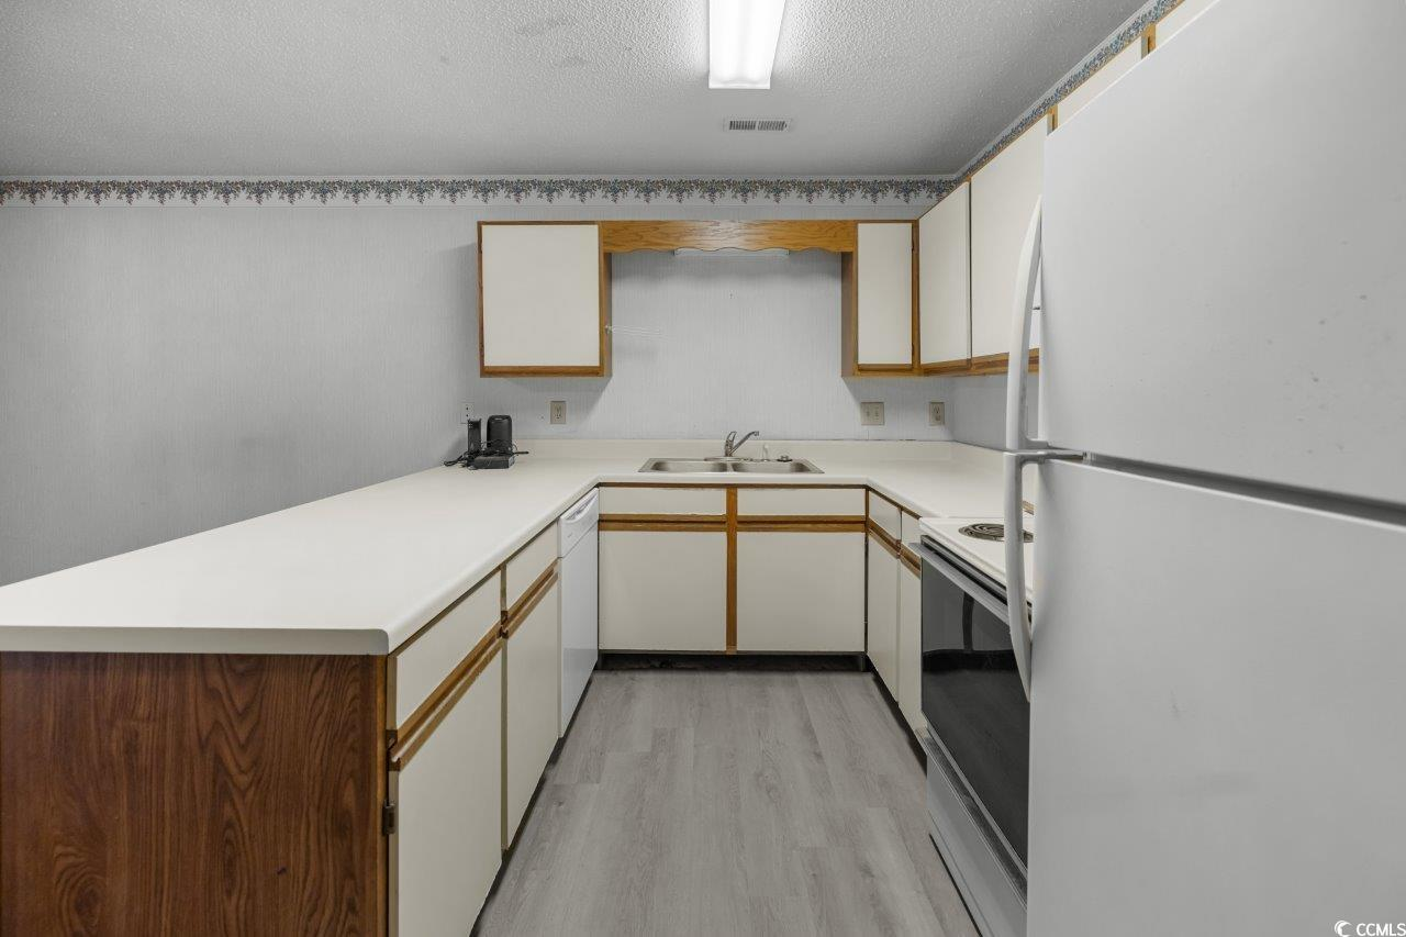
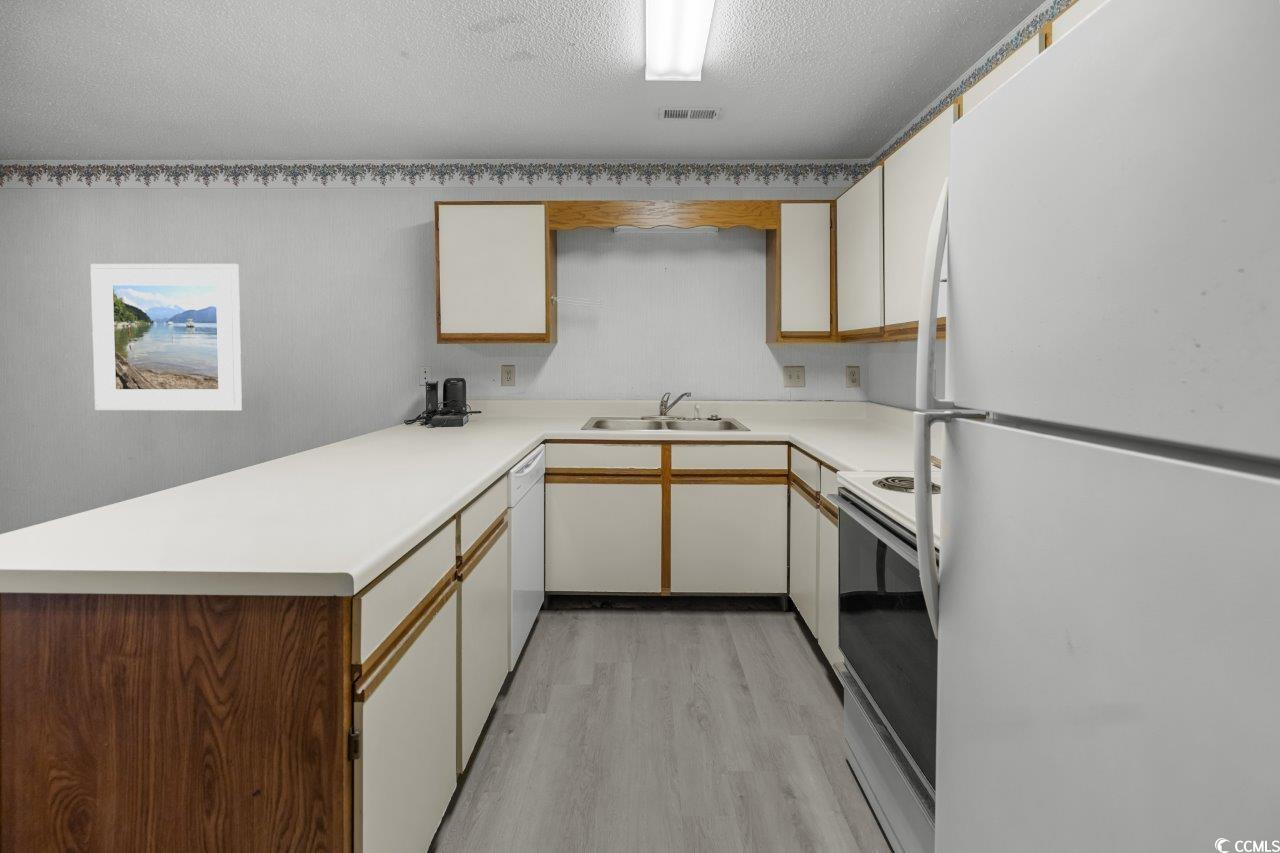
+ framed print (166, 337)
